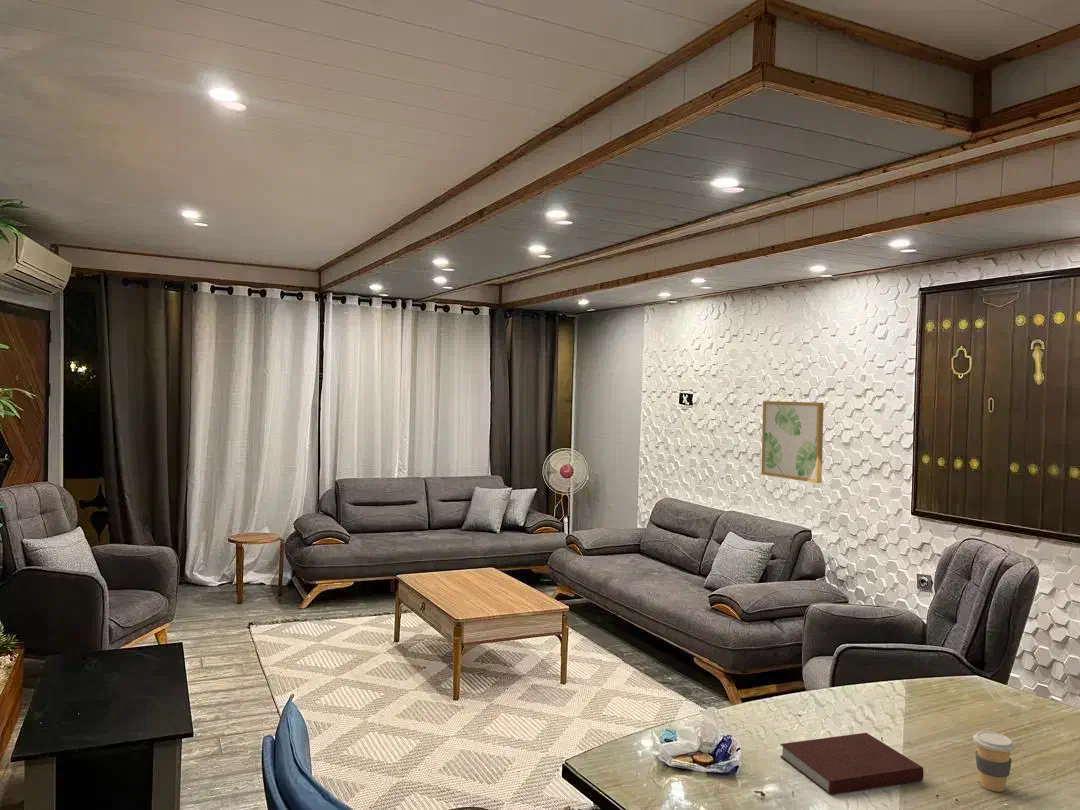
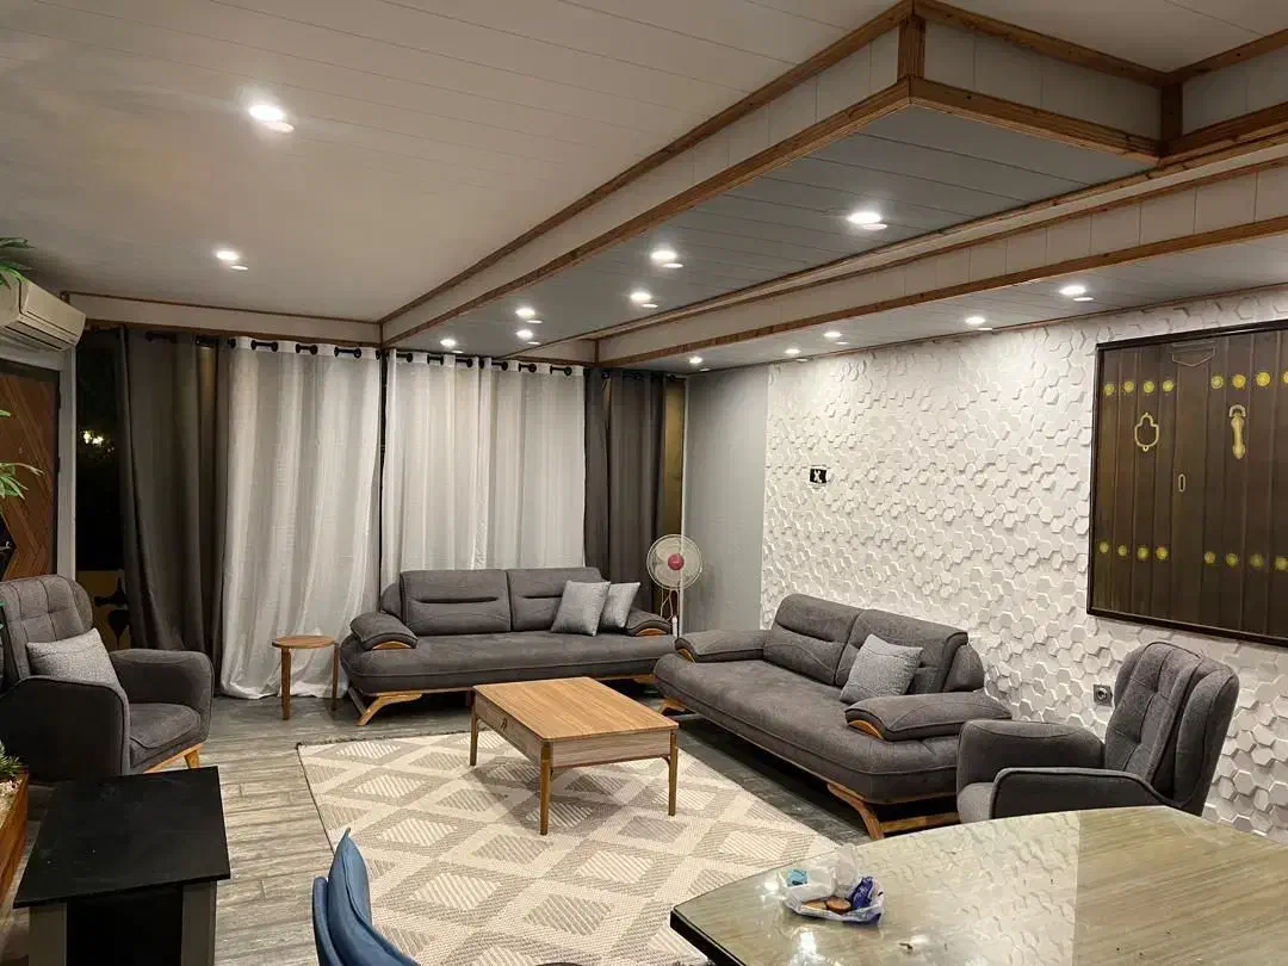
- notebook (849, 761)
- wall art (791, 440)
- coffee cup (993, 762)
